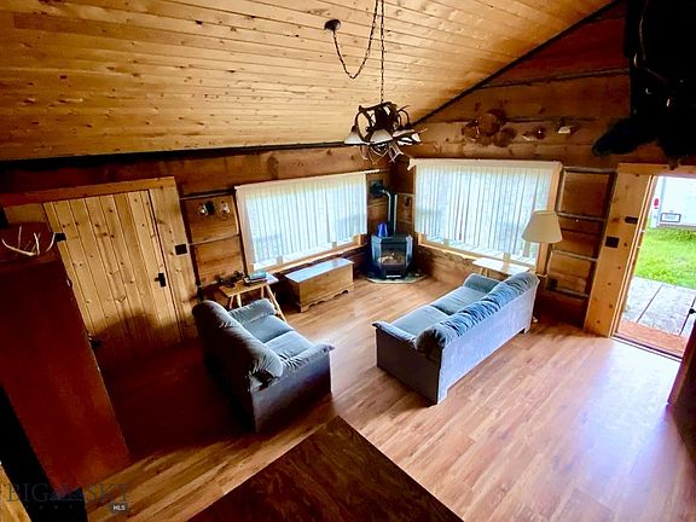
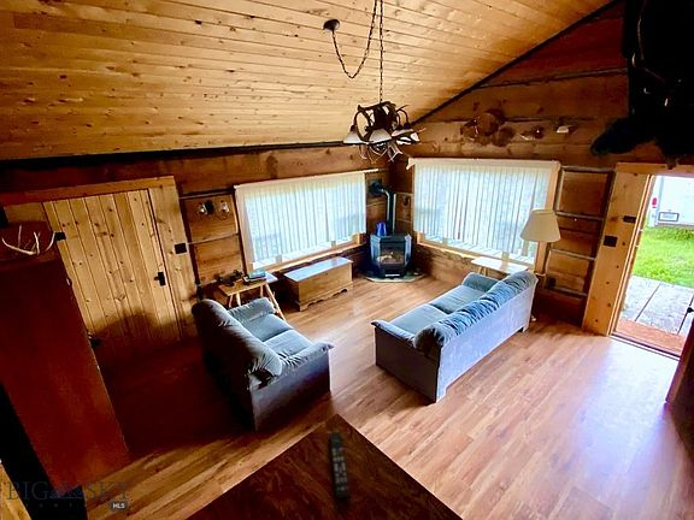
+ remote control (339, 461)
